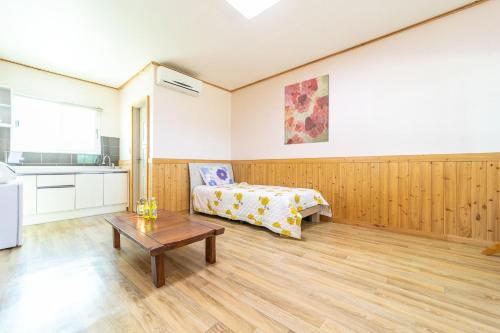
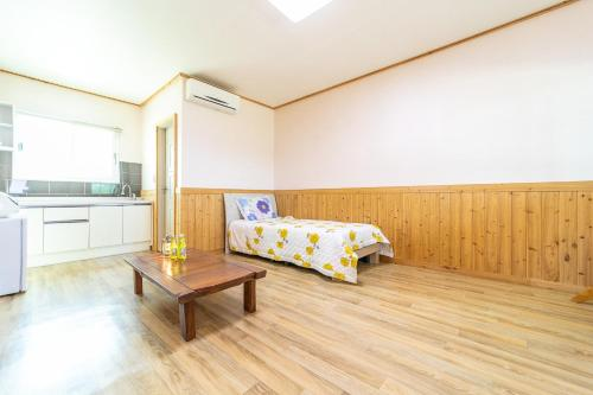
- wall art (305, 112)
